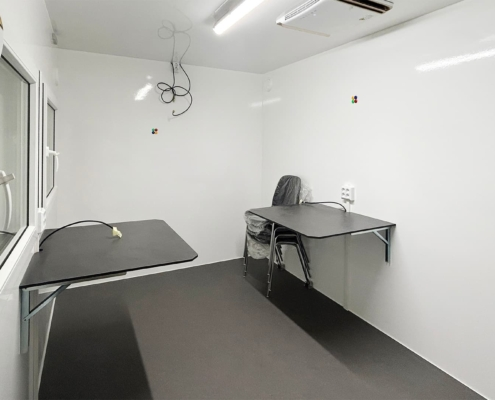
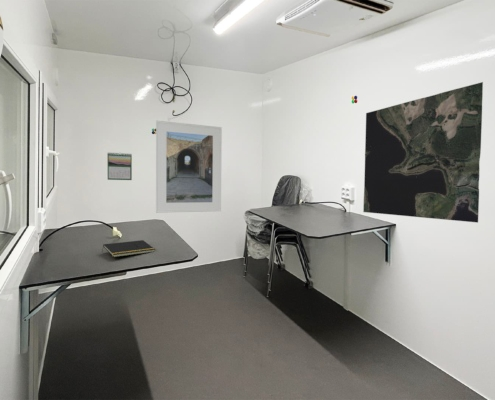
+ map (412, 158)
+ calendar (119, 166)
+ notepad (129, 248)
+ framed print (190, 168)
